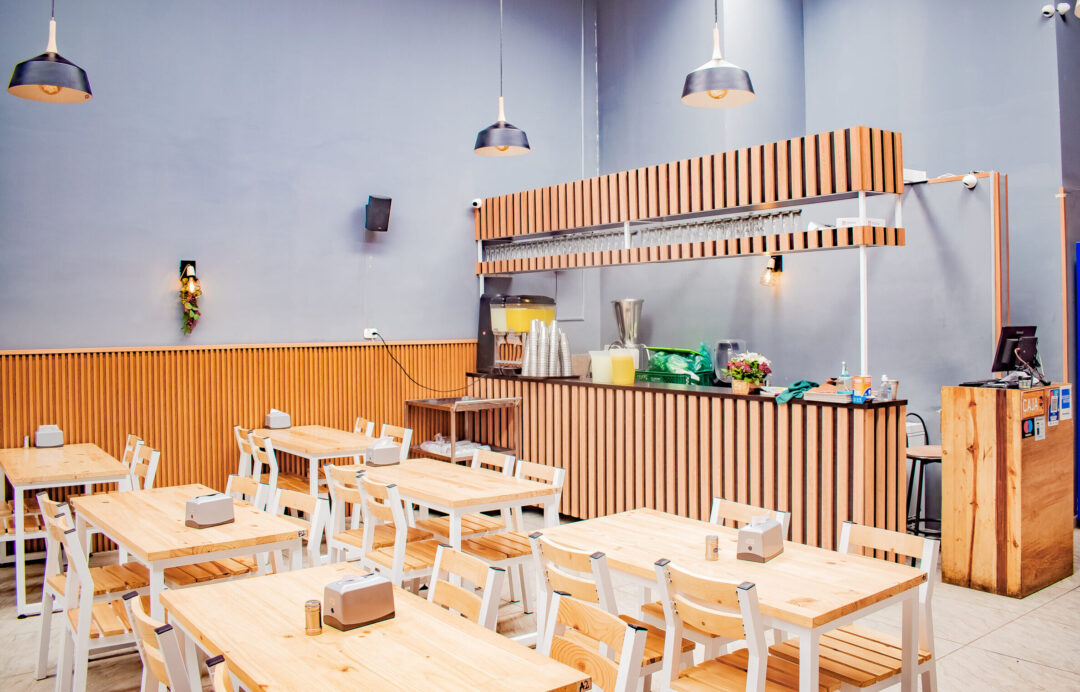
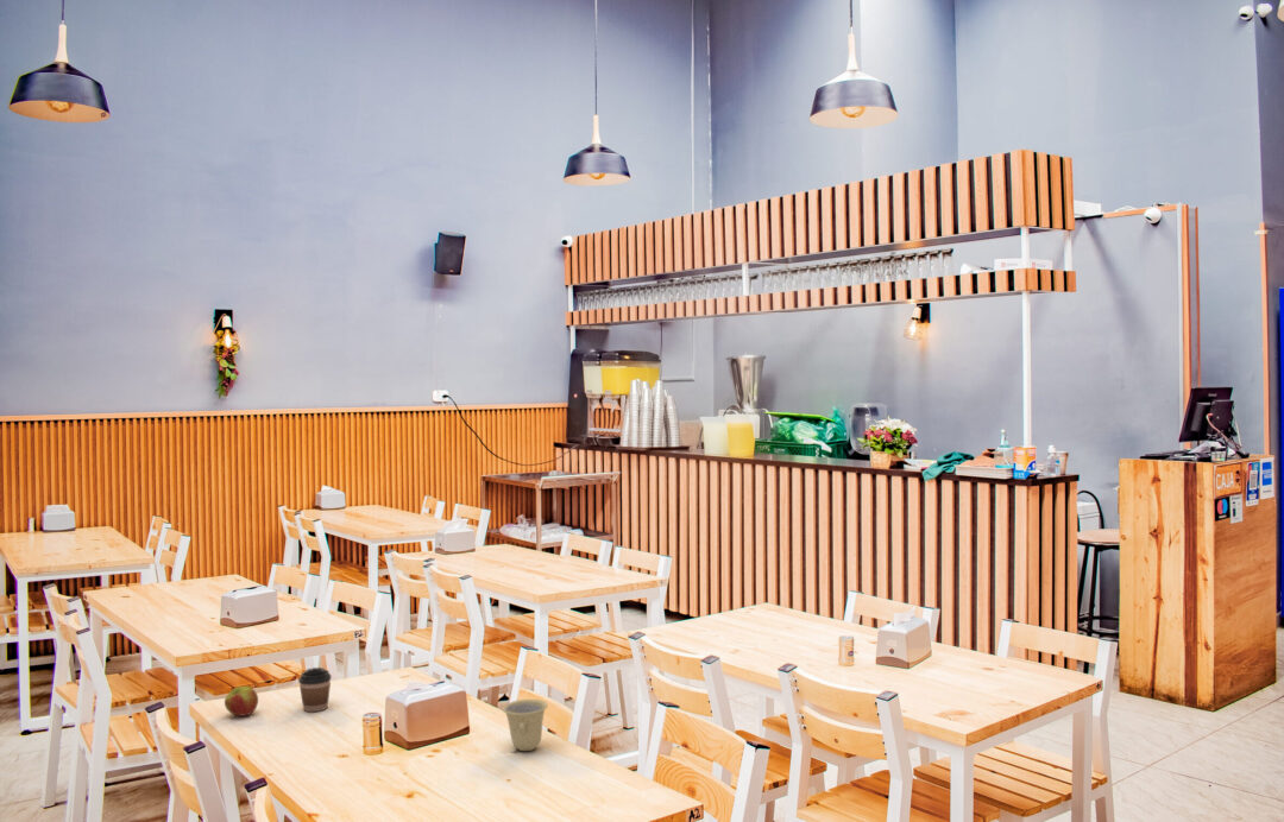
+ cup (525, 726)
+ apple (241, 701)
+ coffee cup (315, 688)
